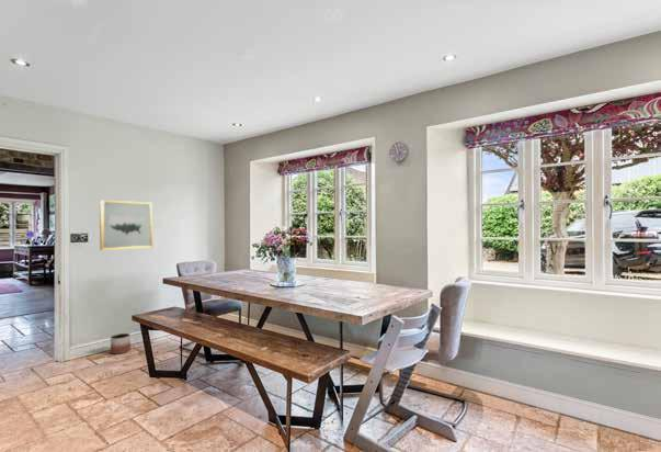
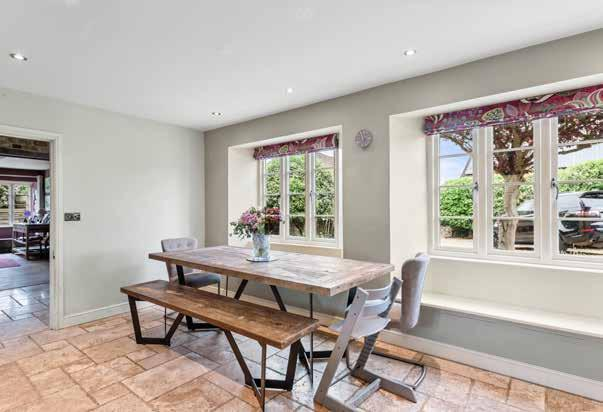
- planter (121, 343)
- wall art (127, 225)
